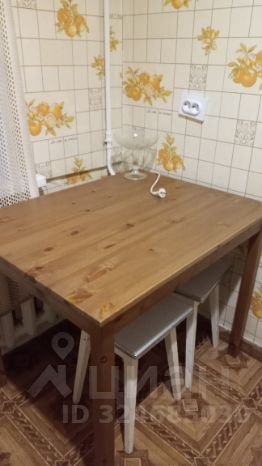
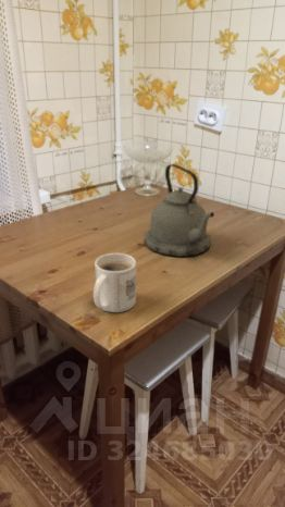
+ kettle (183, 208)
+ mug (112, 283)
